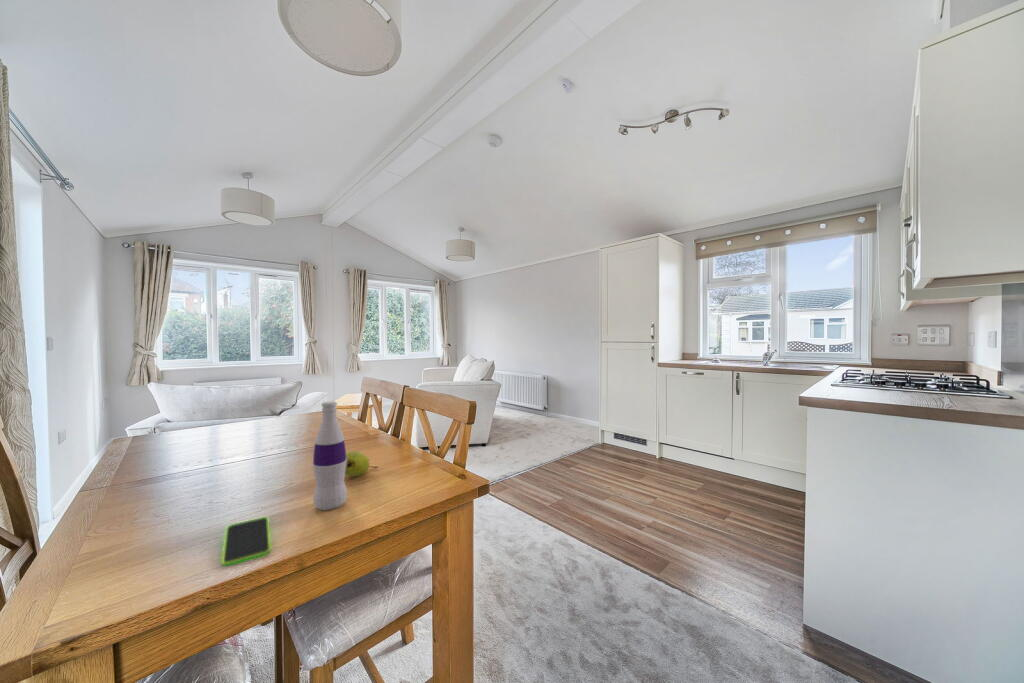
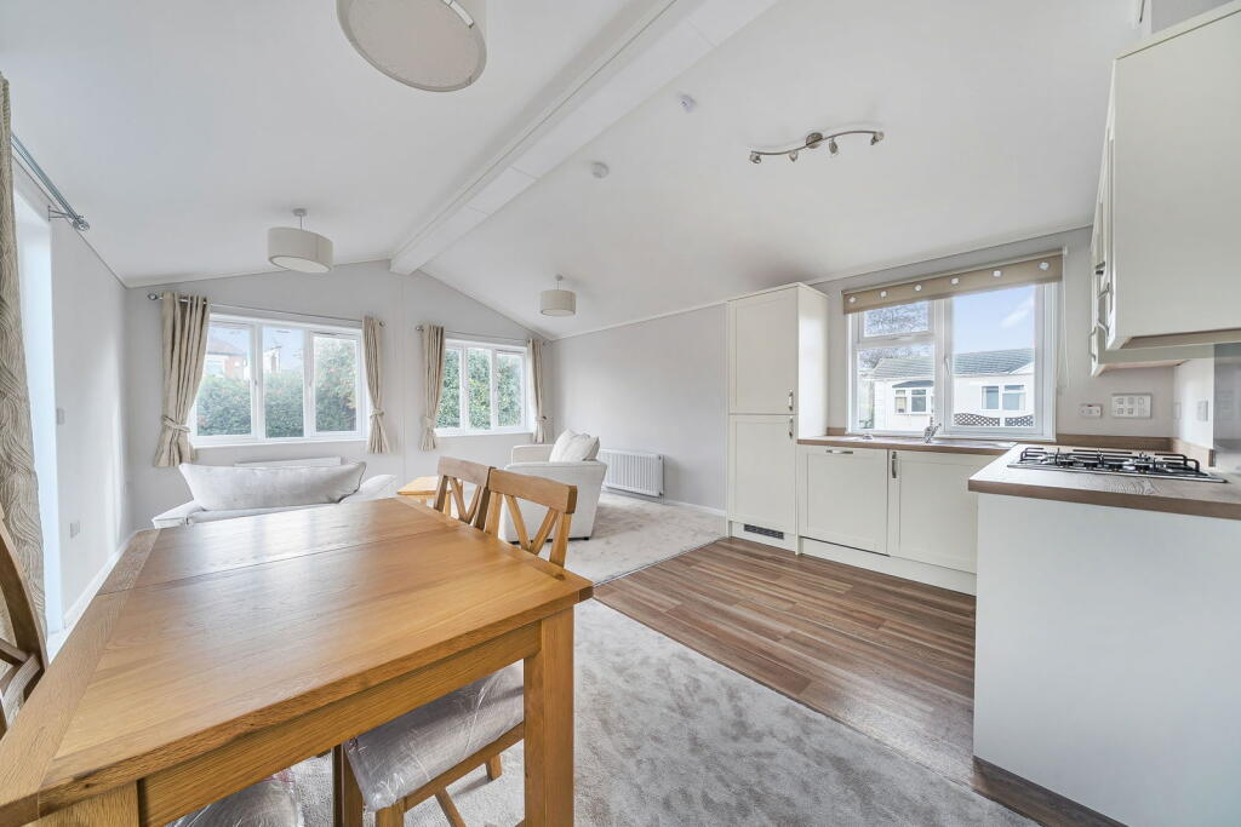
- smartphone (247, 538)
- bottle (329, 453)
- fruit (358, 461)
